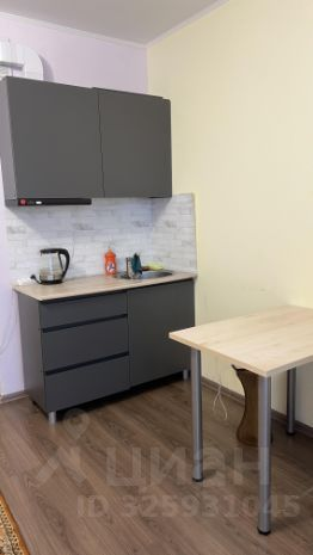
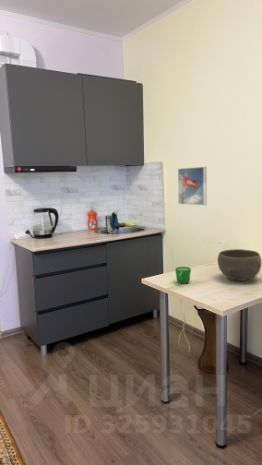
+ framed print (191, 186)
+ bowl (239, 266)
+ mug (182, 276)
